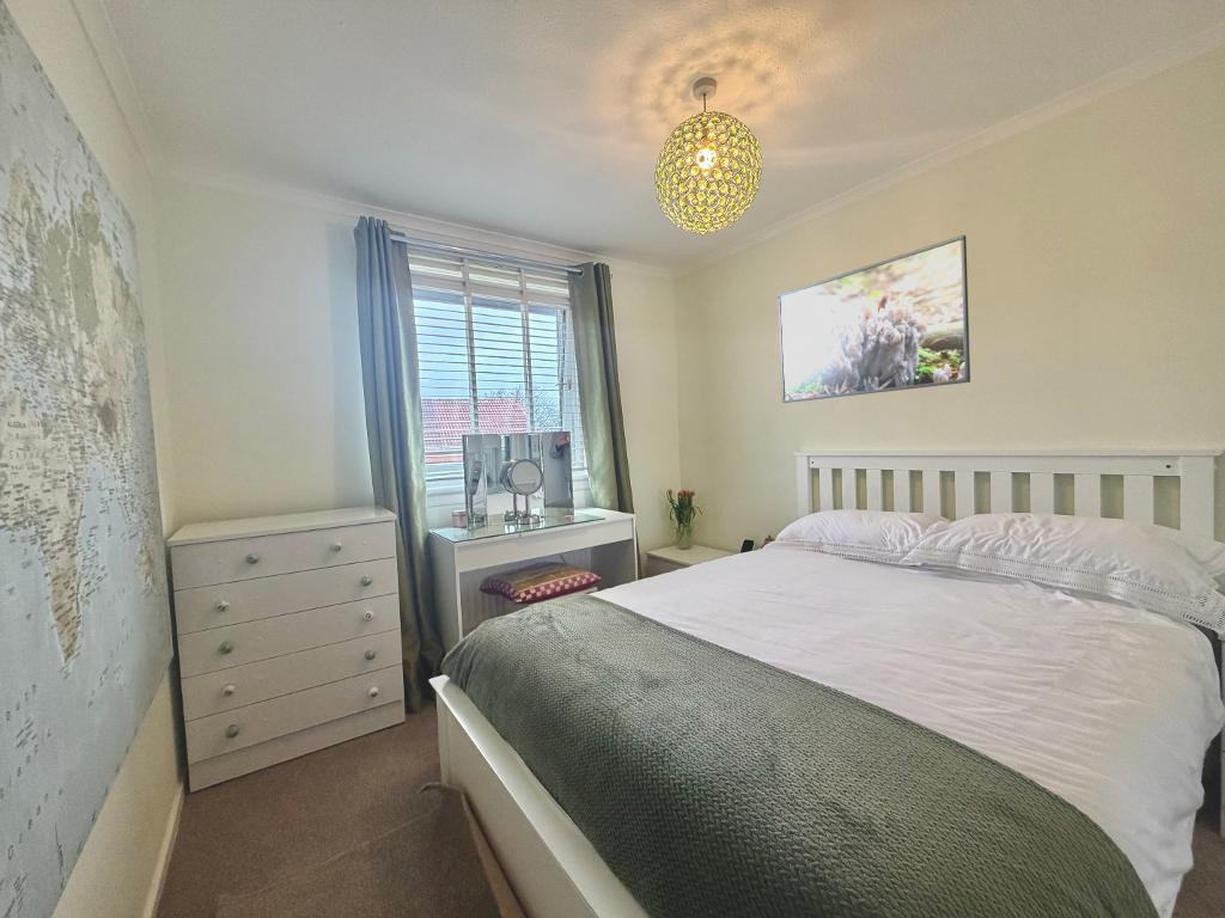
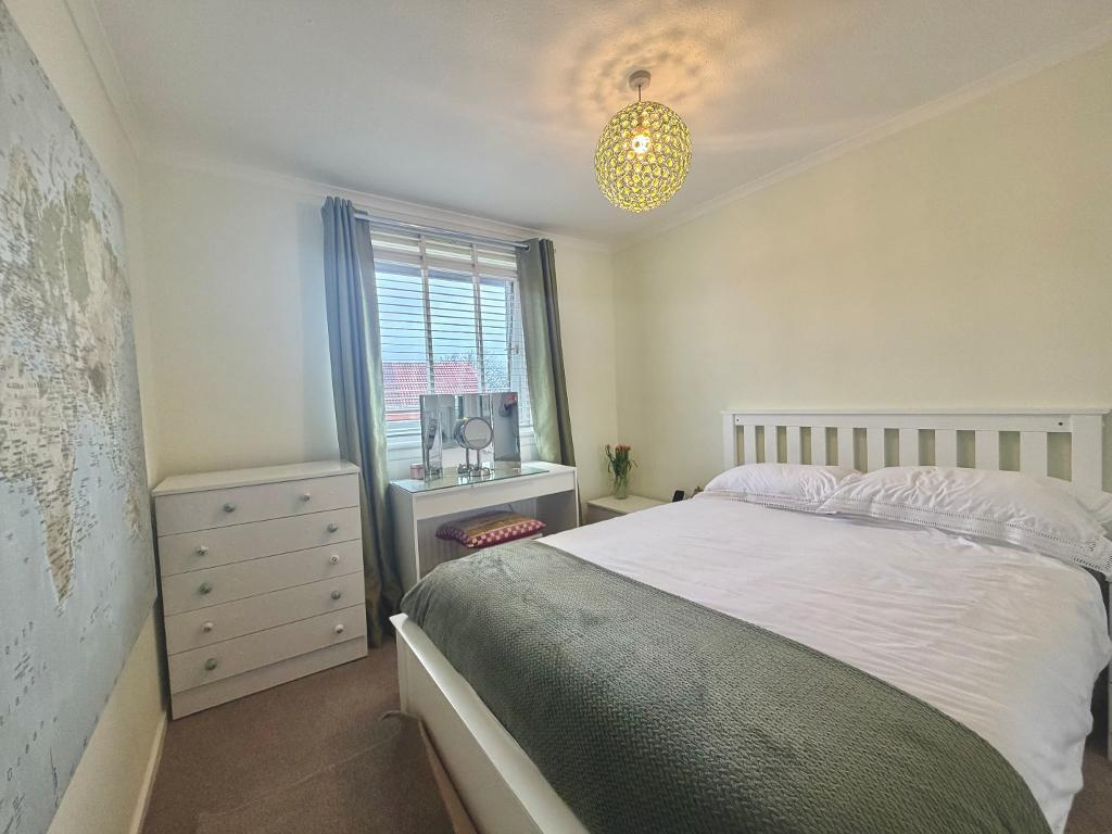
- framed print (859, 331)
